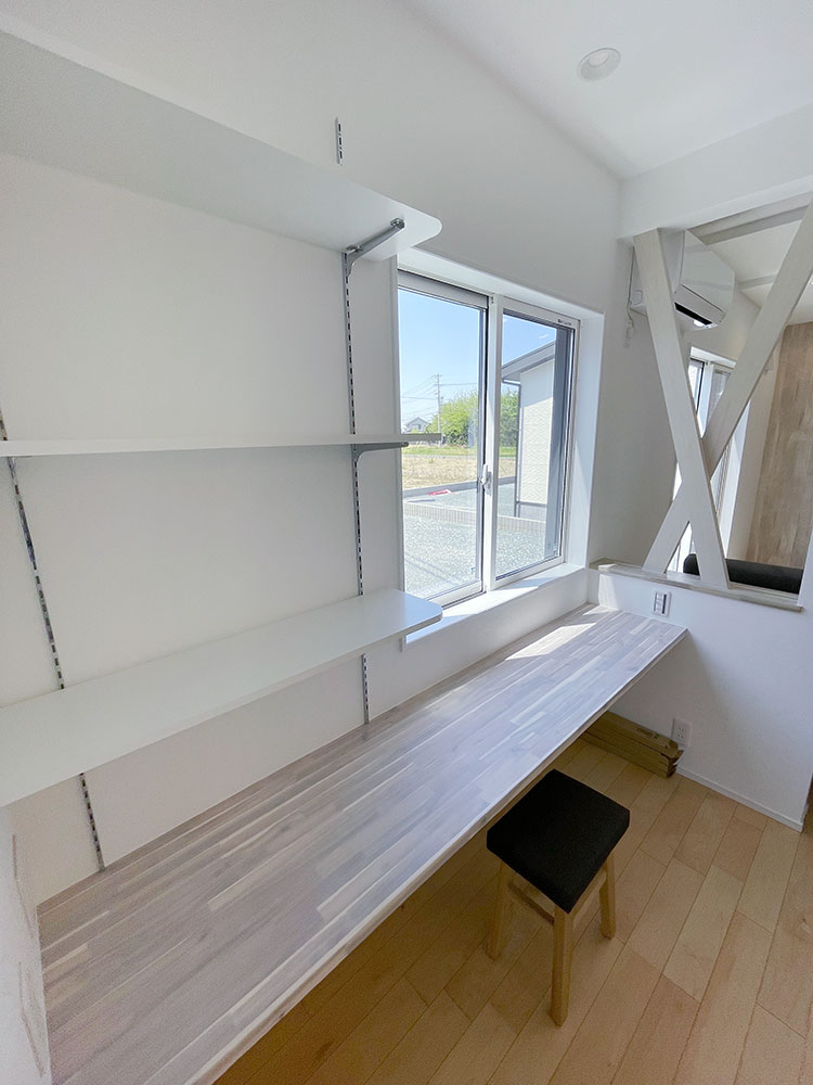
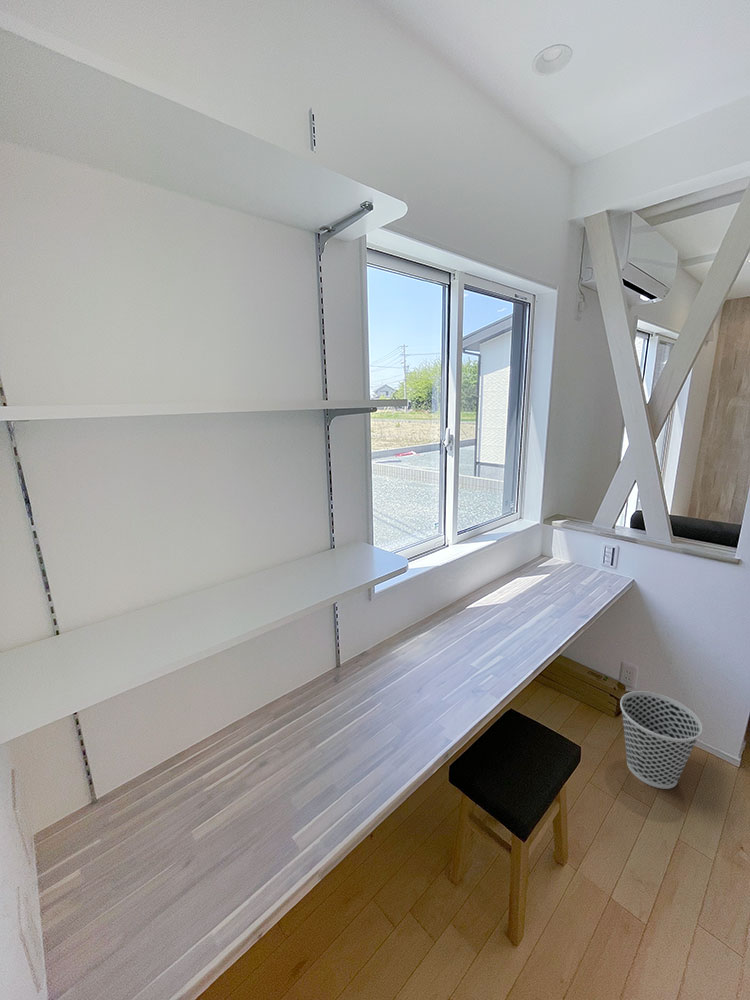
+ wastebasket (655, 742)
